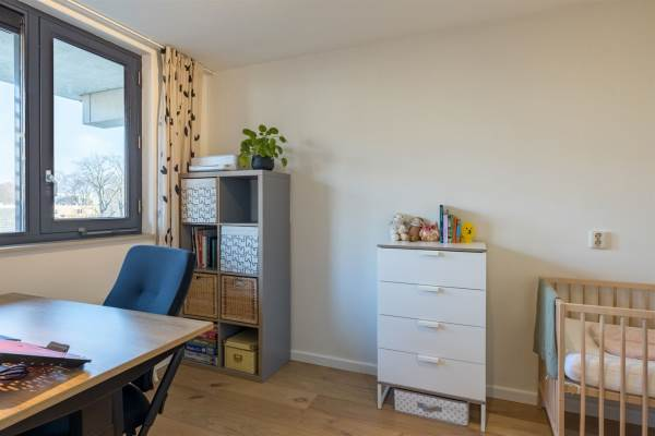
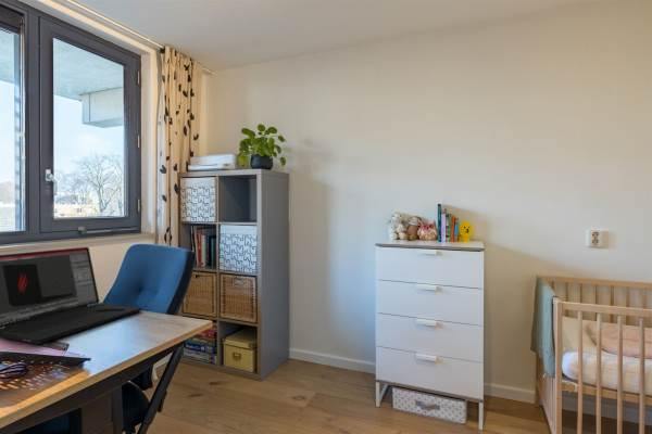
+ laptop (66, 288)
